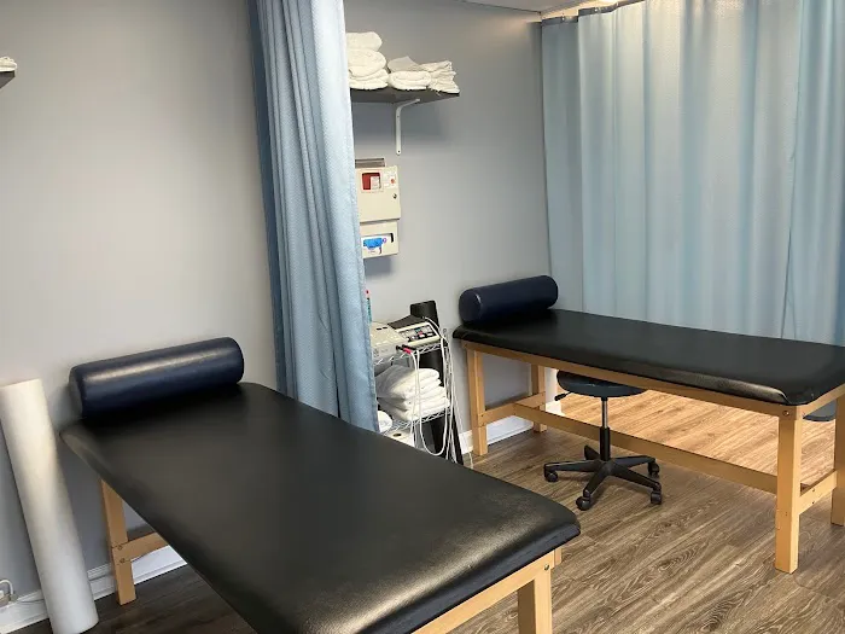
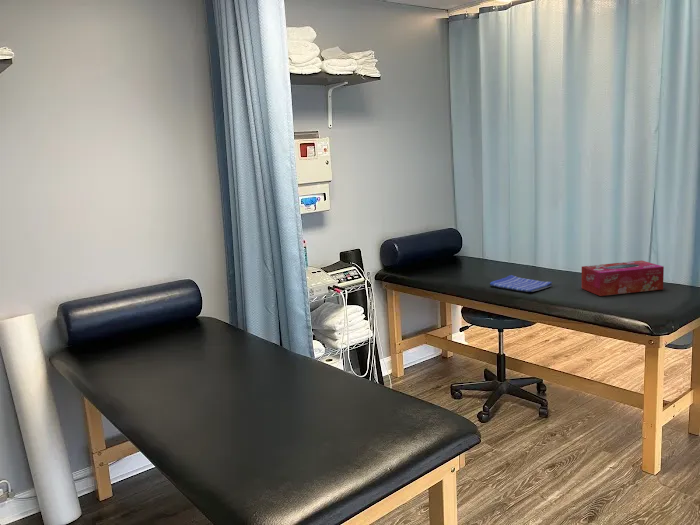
+ dish towel (520, 283)
+ tissue box (621, 277)
